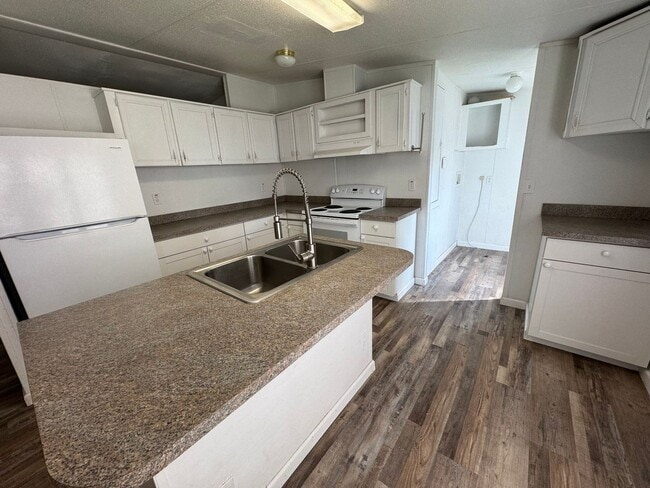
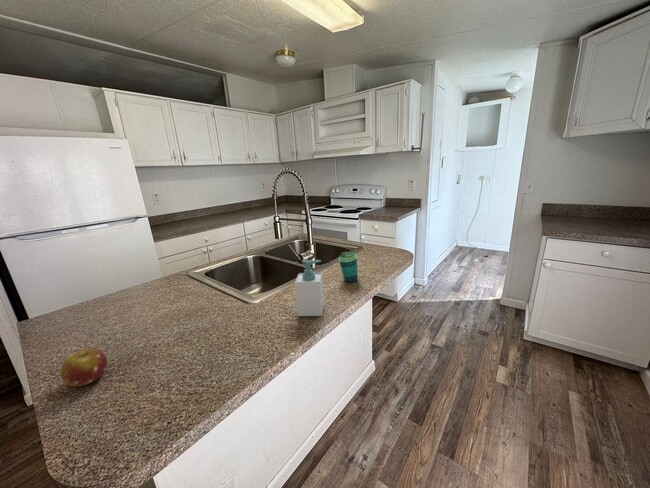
+ soap bottle (309, 285)
+ fruit (84, 366)
+ cup (348, 267)
